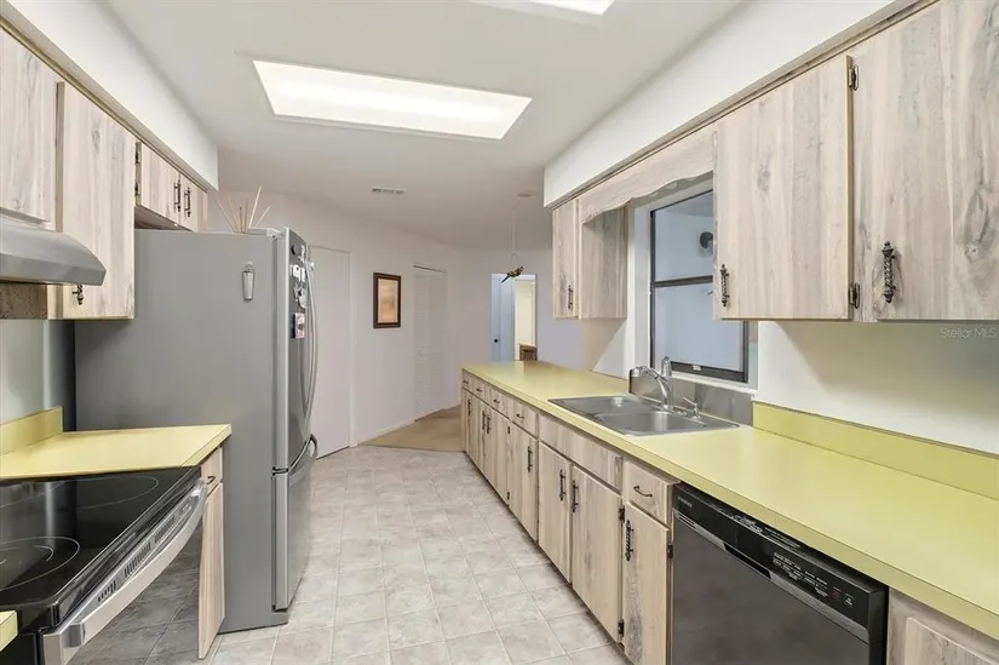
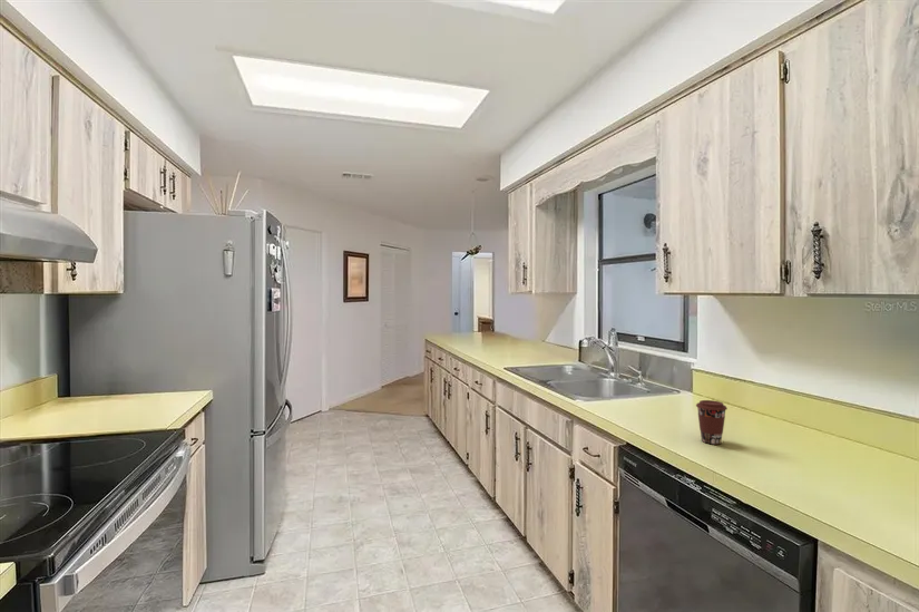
+ coffee cup (711, 421)
